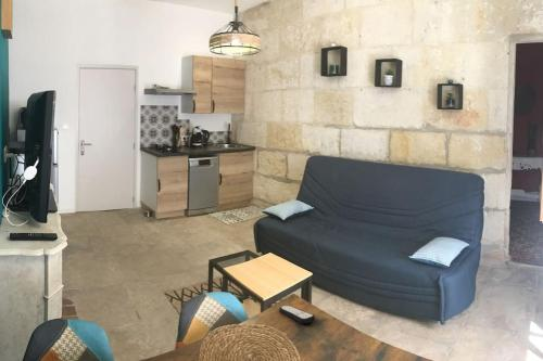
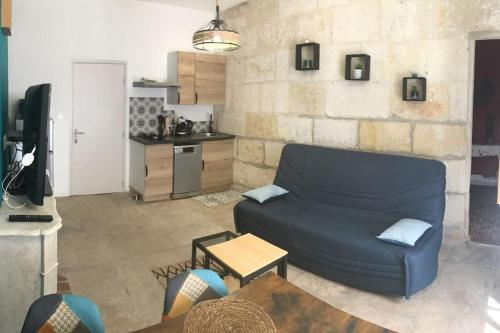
- remote control (295, 313)
